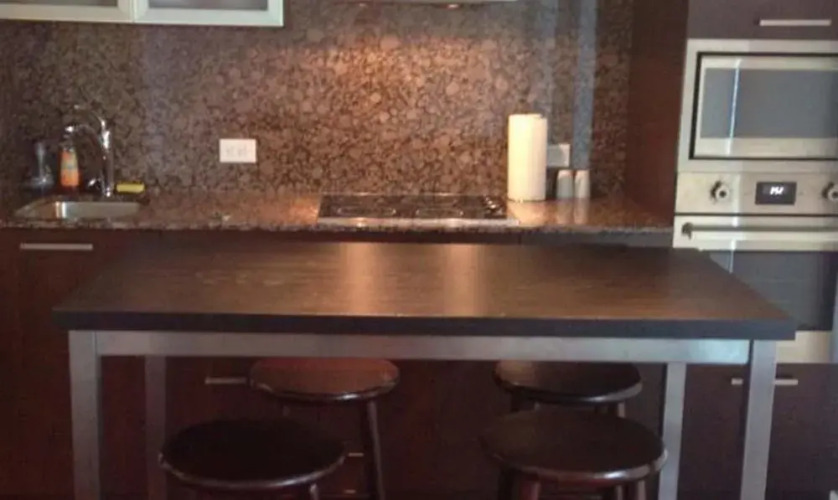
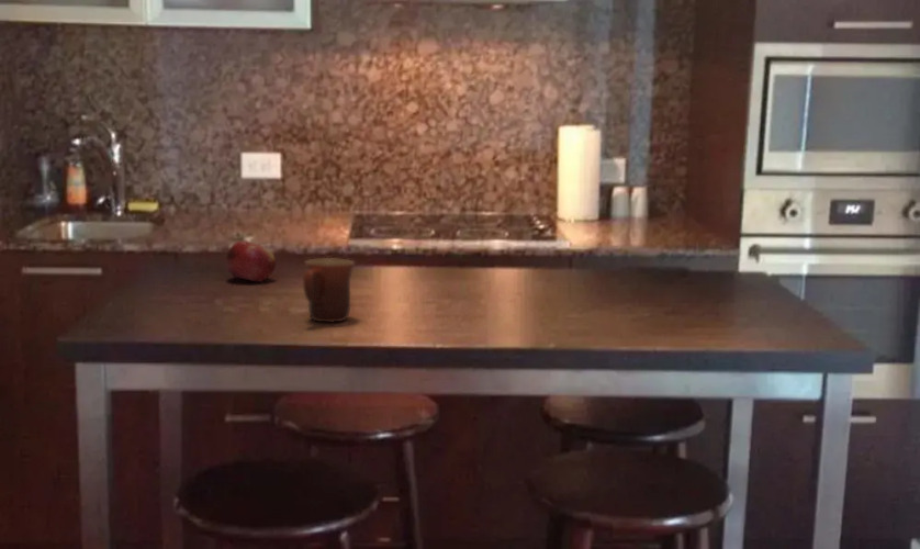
+ mug (324, 291)
+ fruit (249, 259)
